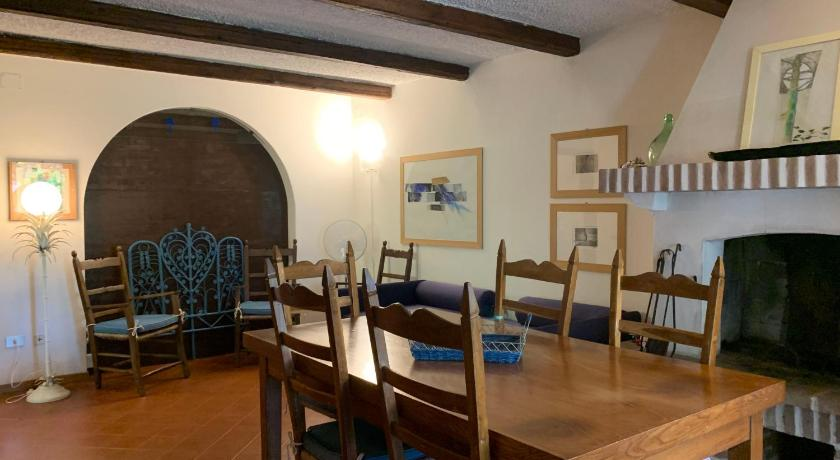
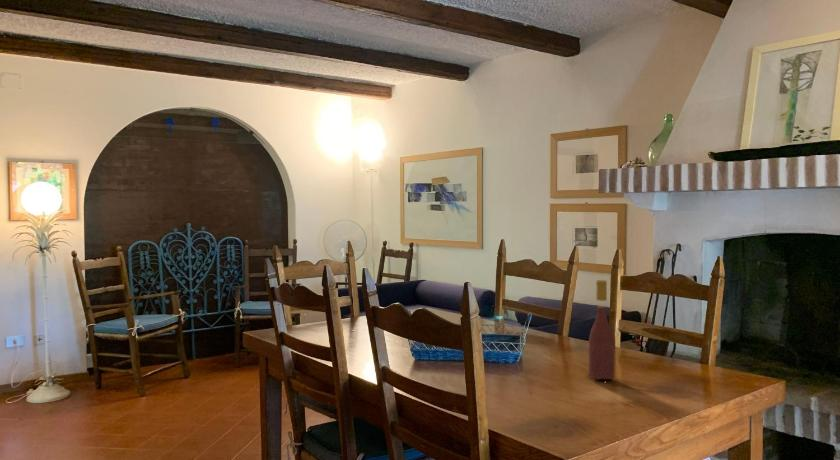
+ wine bottle (601, 329)
